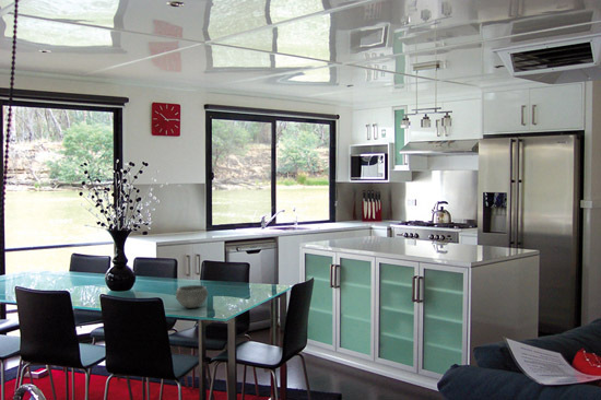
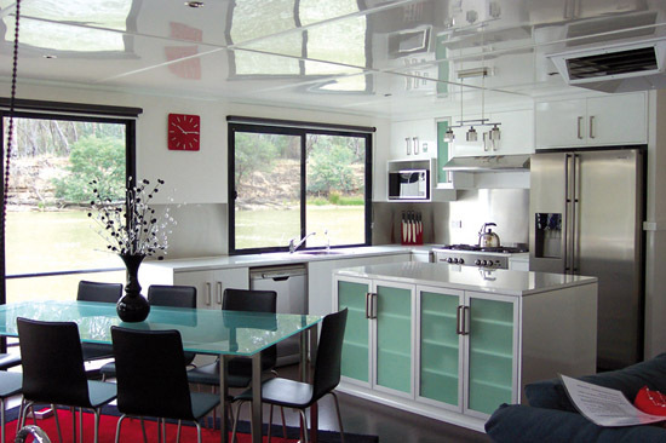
- bowl (191, 297)
